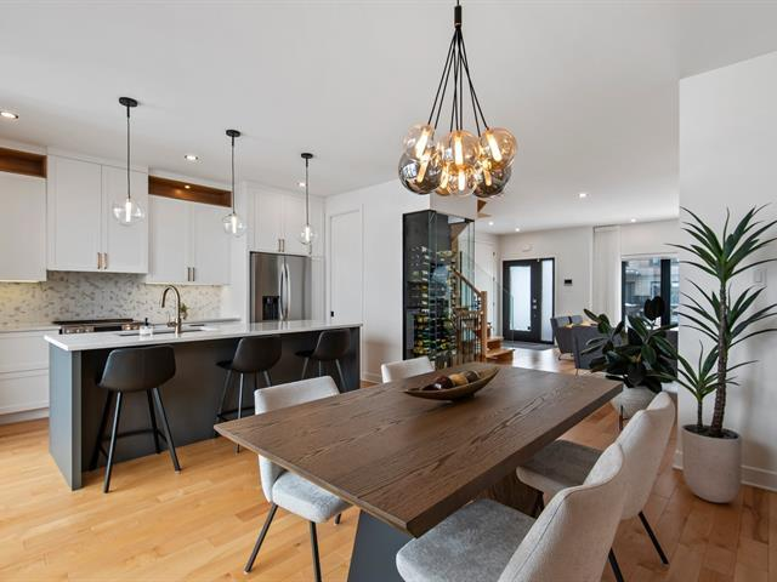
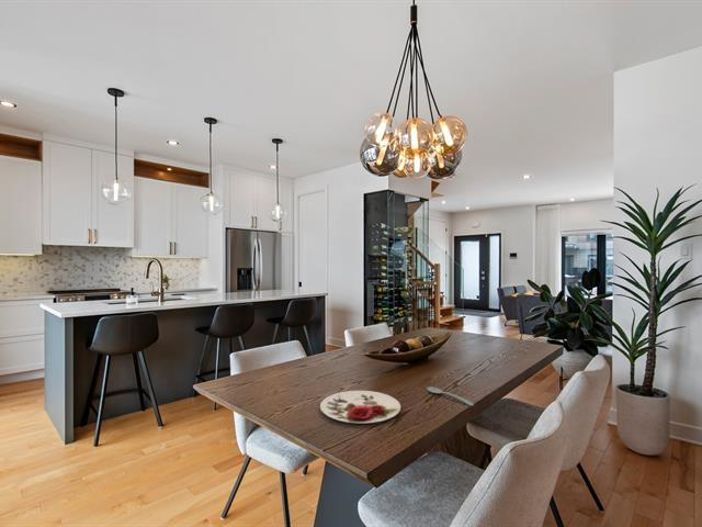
+ plate (360, 404)
+ spoon (449, 394)
